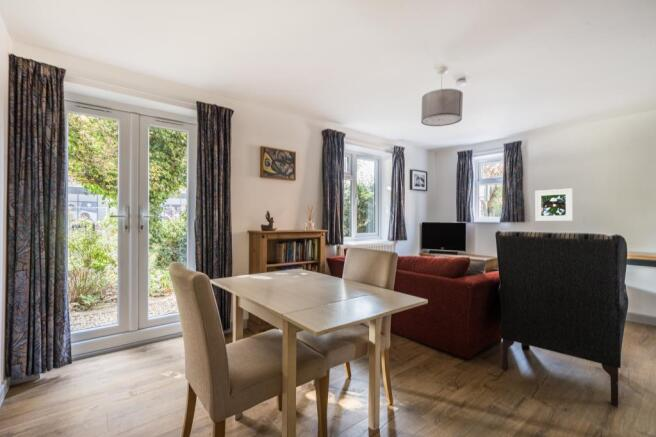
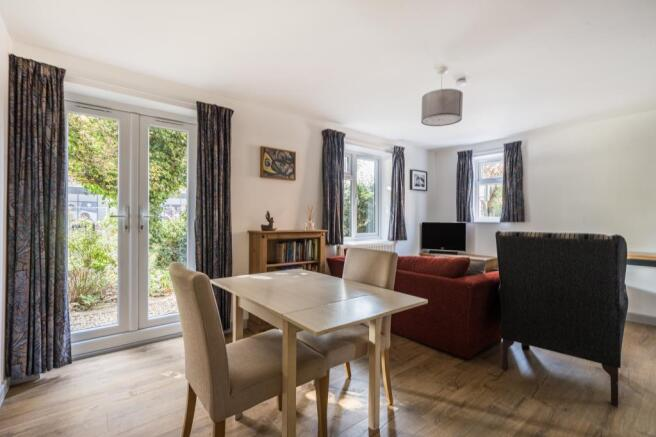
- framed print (553, 205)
